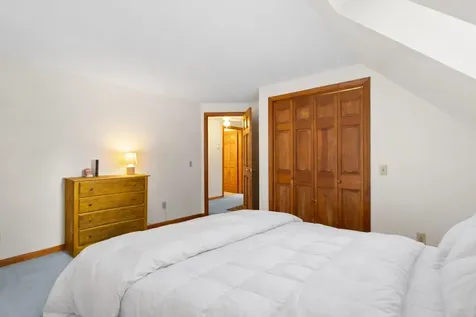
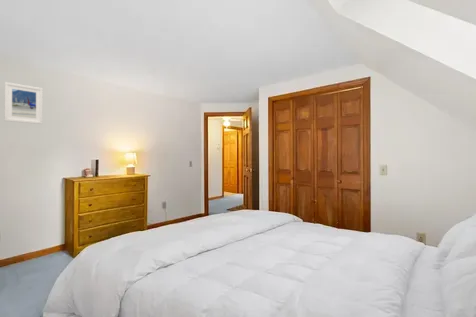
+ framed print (24, 103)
